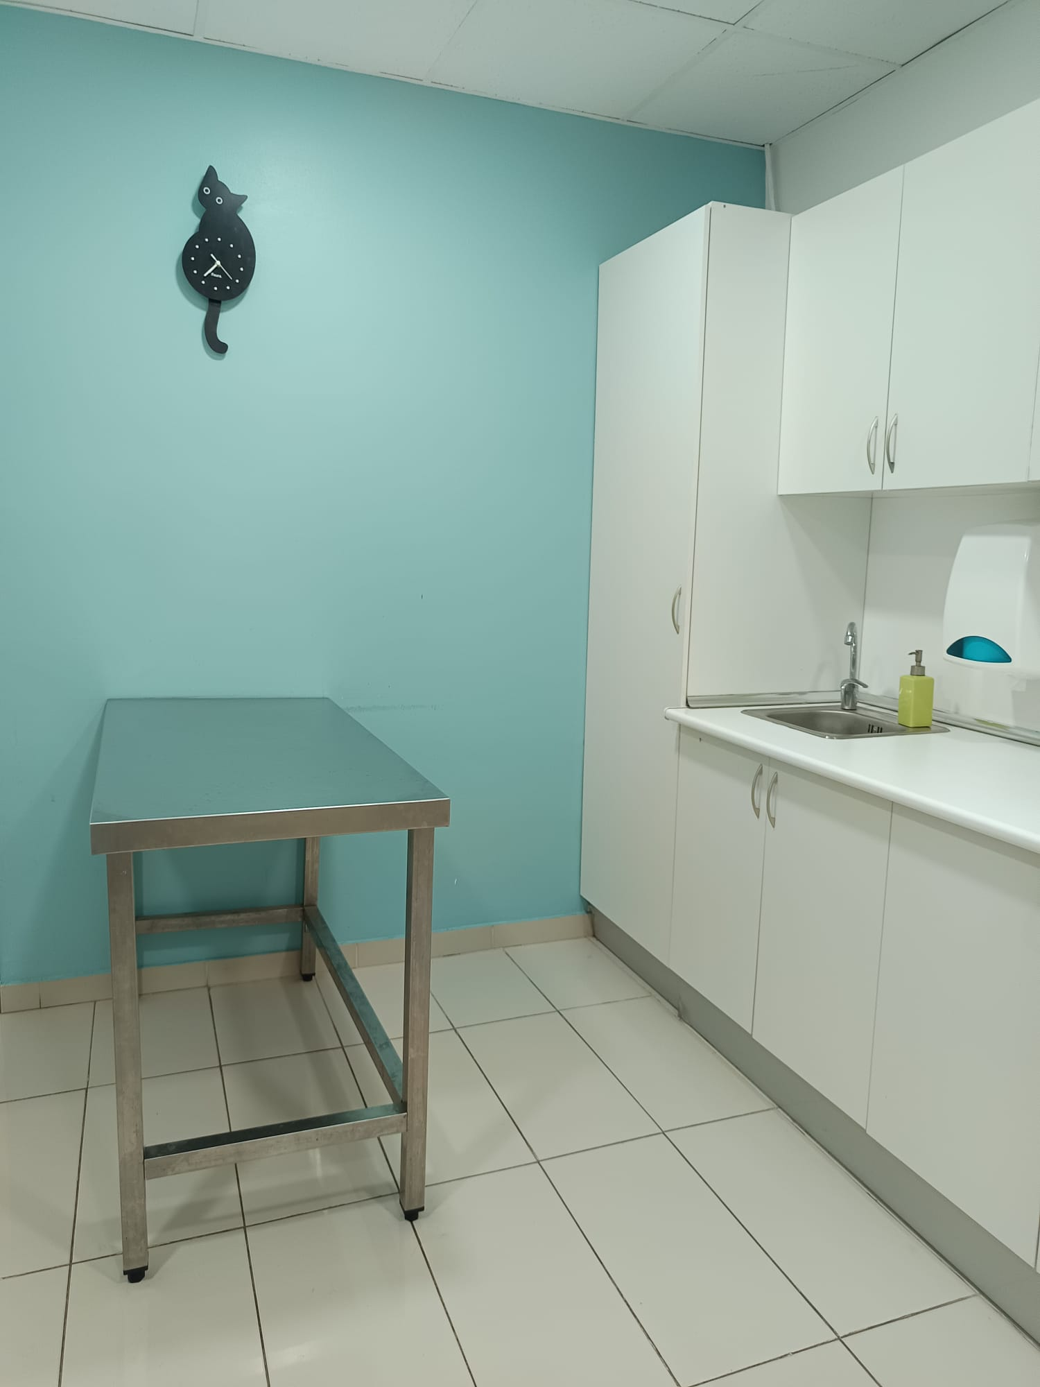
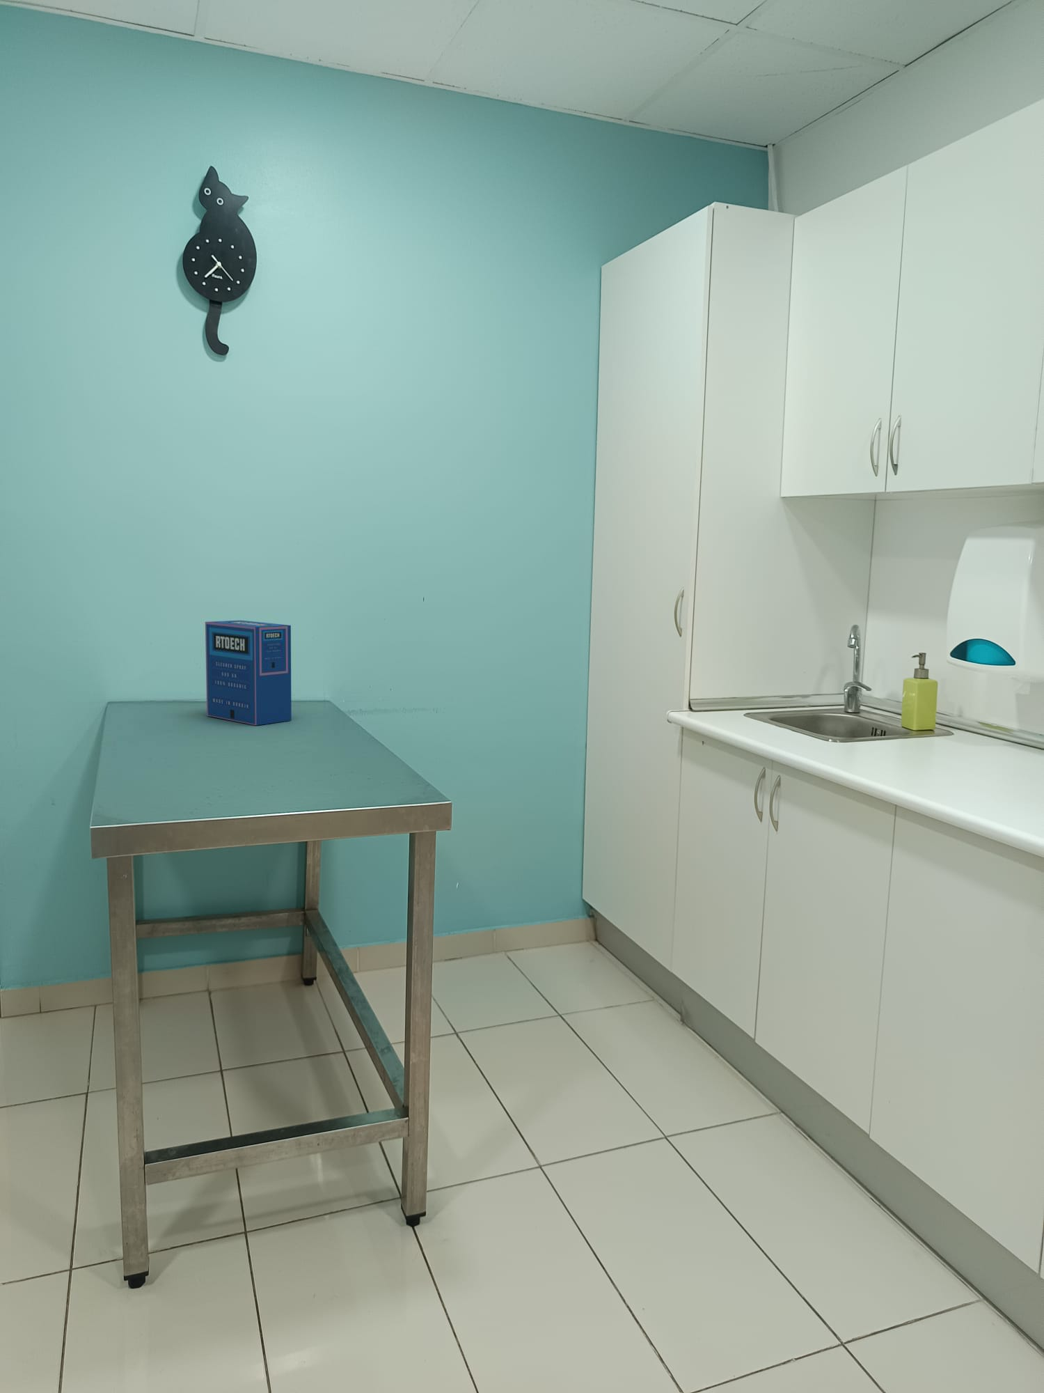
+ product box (248, 671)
